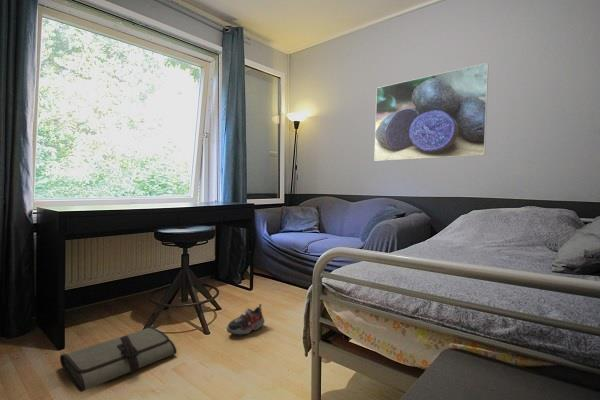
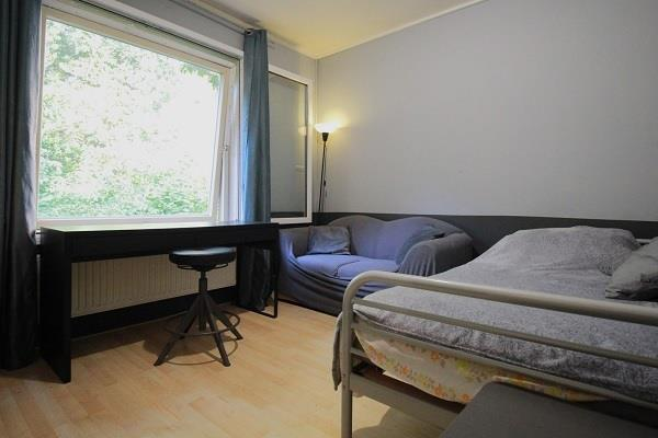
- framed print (424, 117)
- shoe (246, 319)
- tool roll (120, 347)
